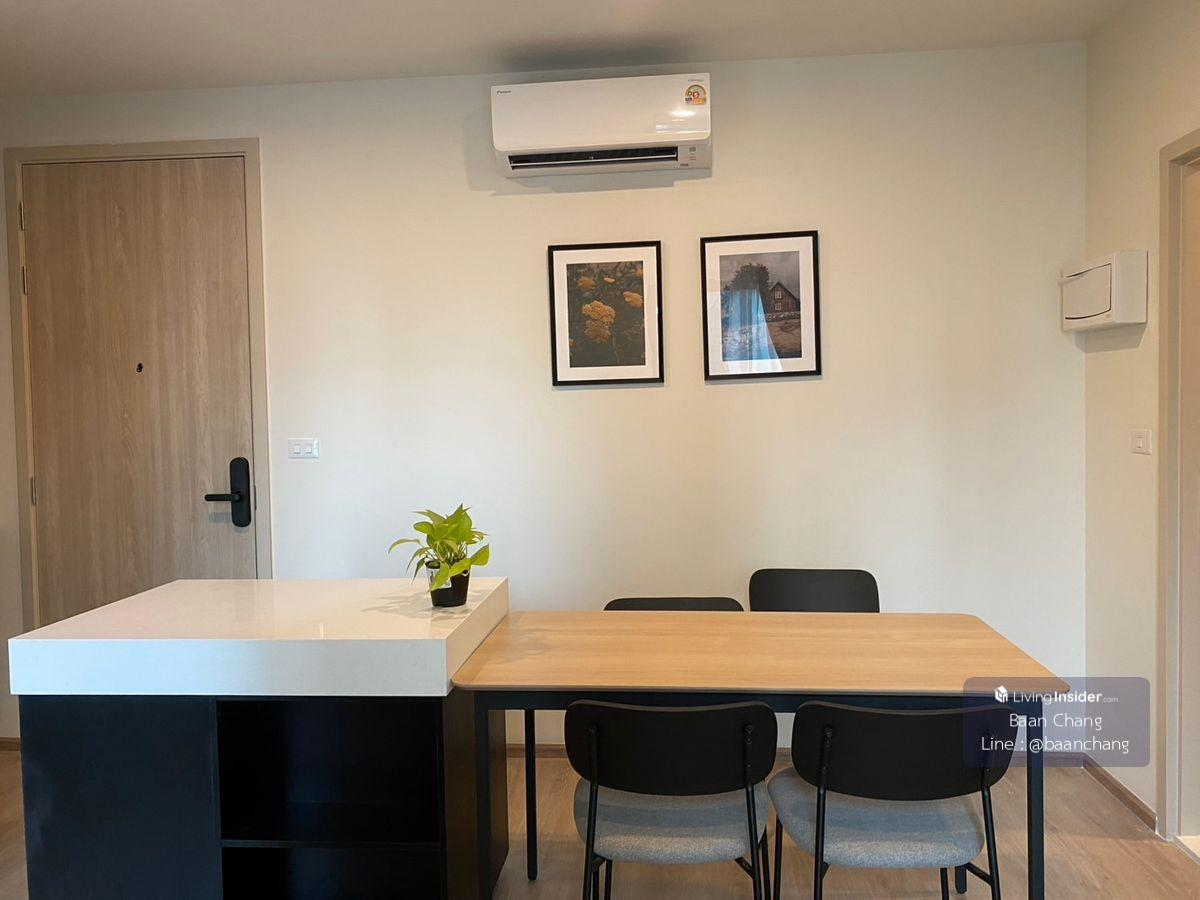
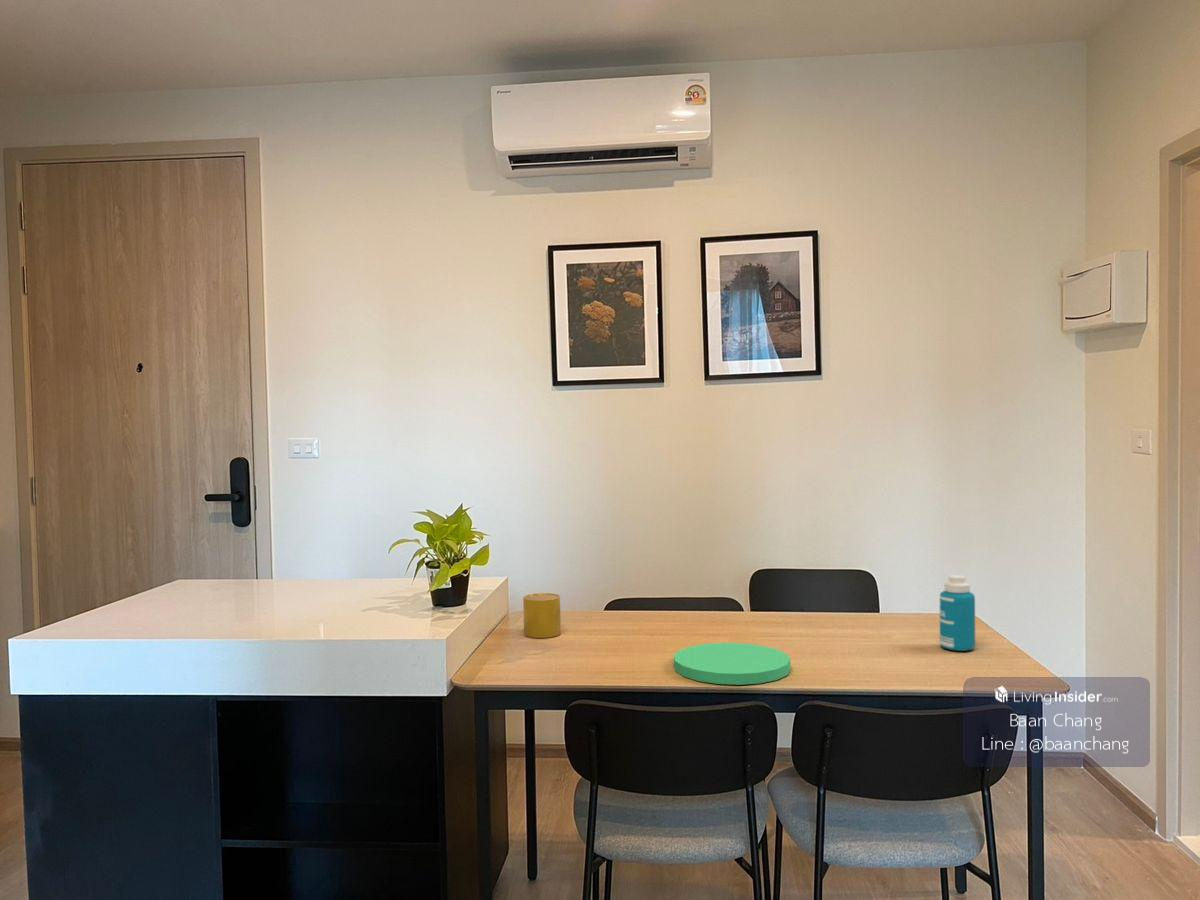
+ plate (731, 662)
+ cup (542, 615)
+ bottle (957, 612)
